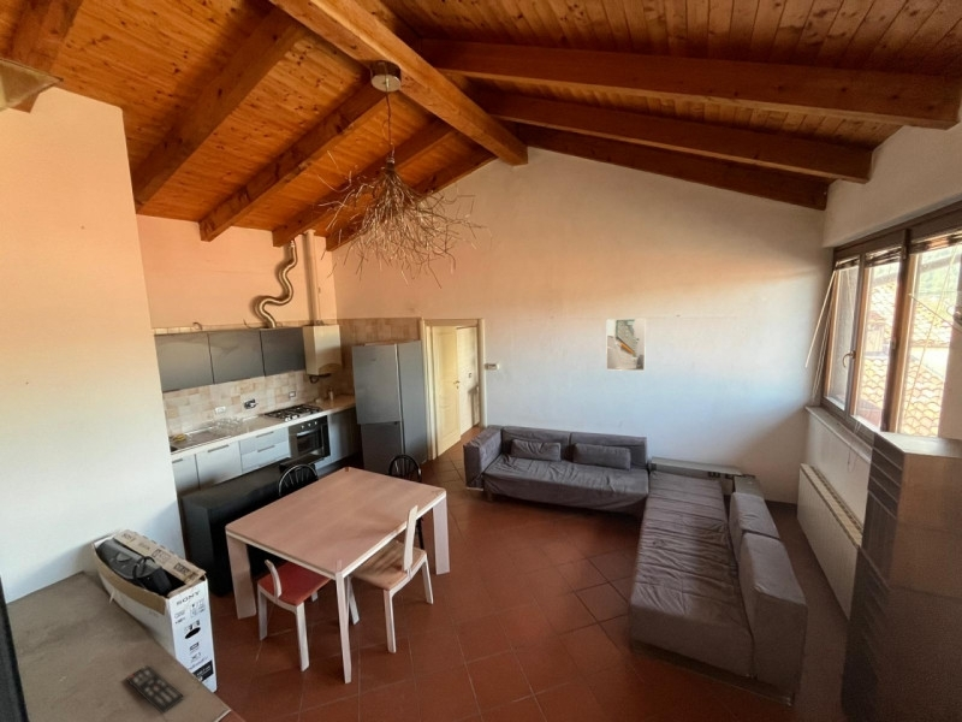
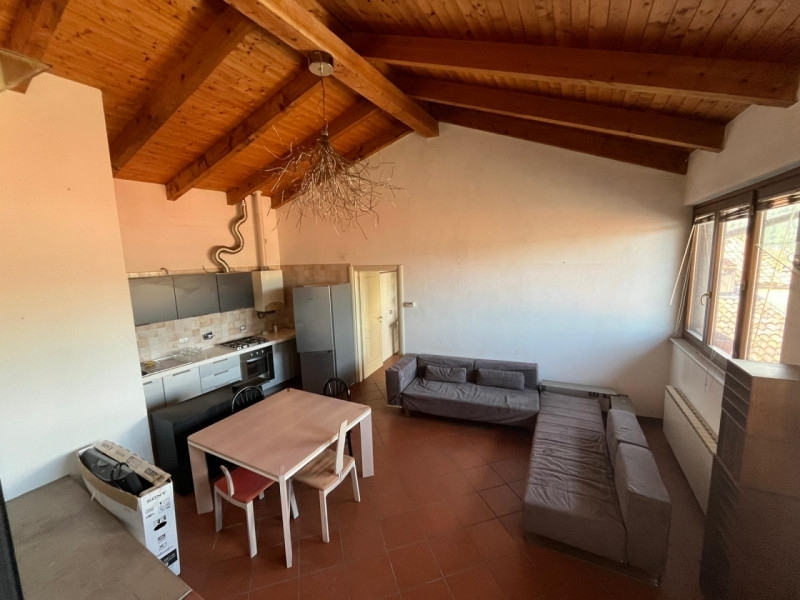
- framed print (625, 344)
- remote control (154, 687)
